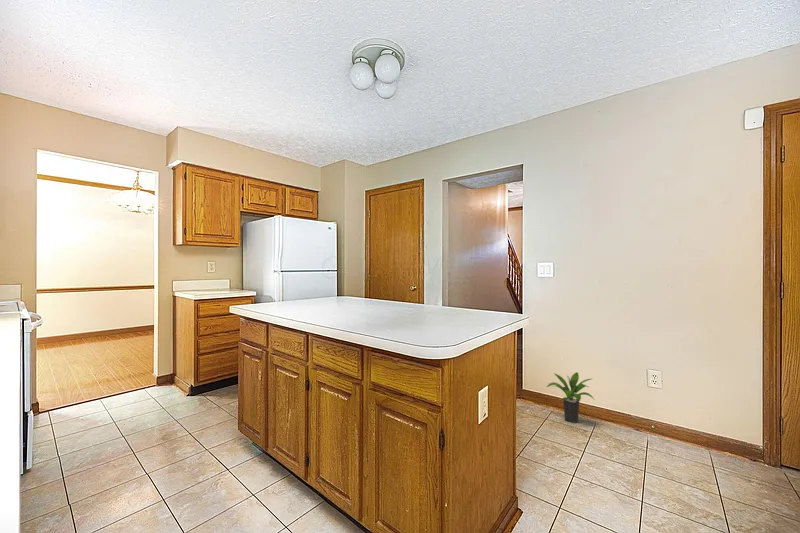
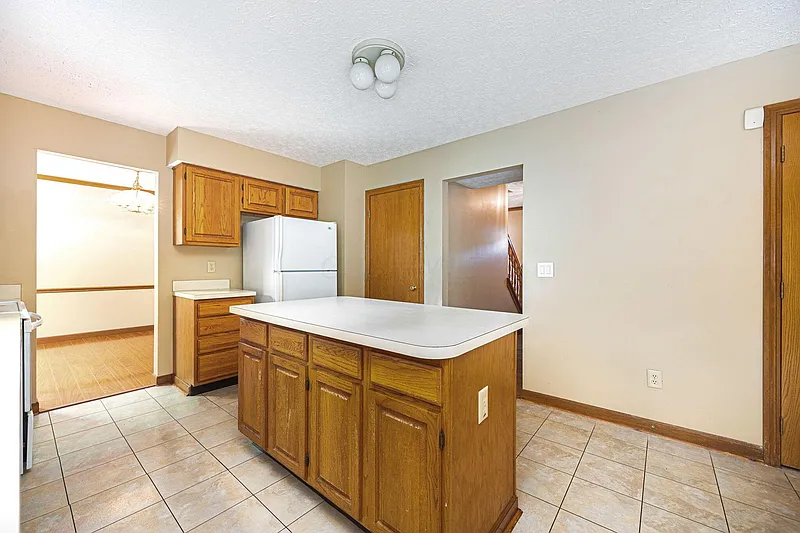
- potted plant (570, 396)
